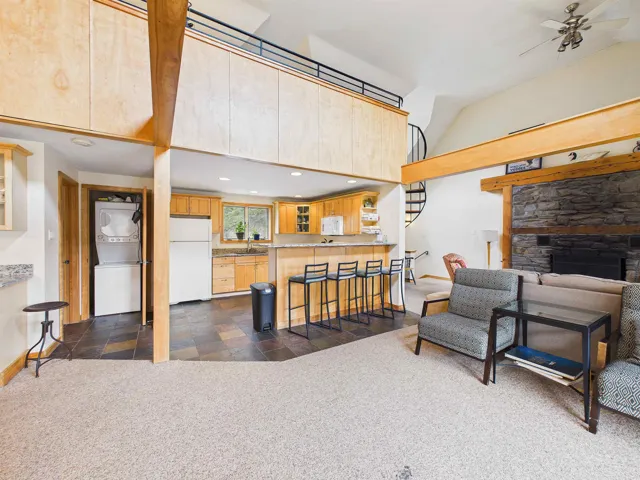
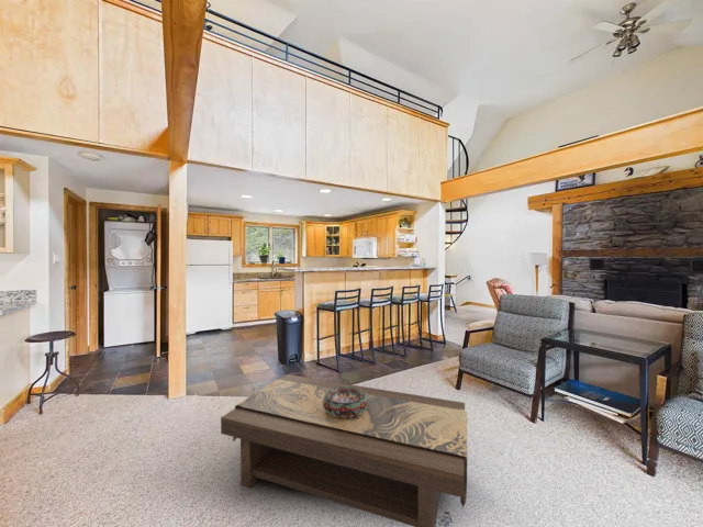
+ decorative bowl (345, 401)
+ coffee table (347, 438)
